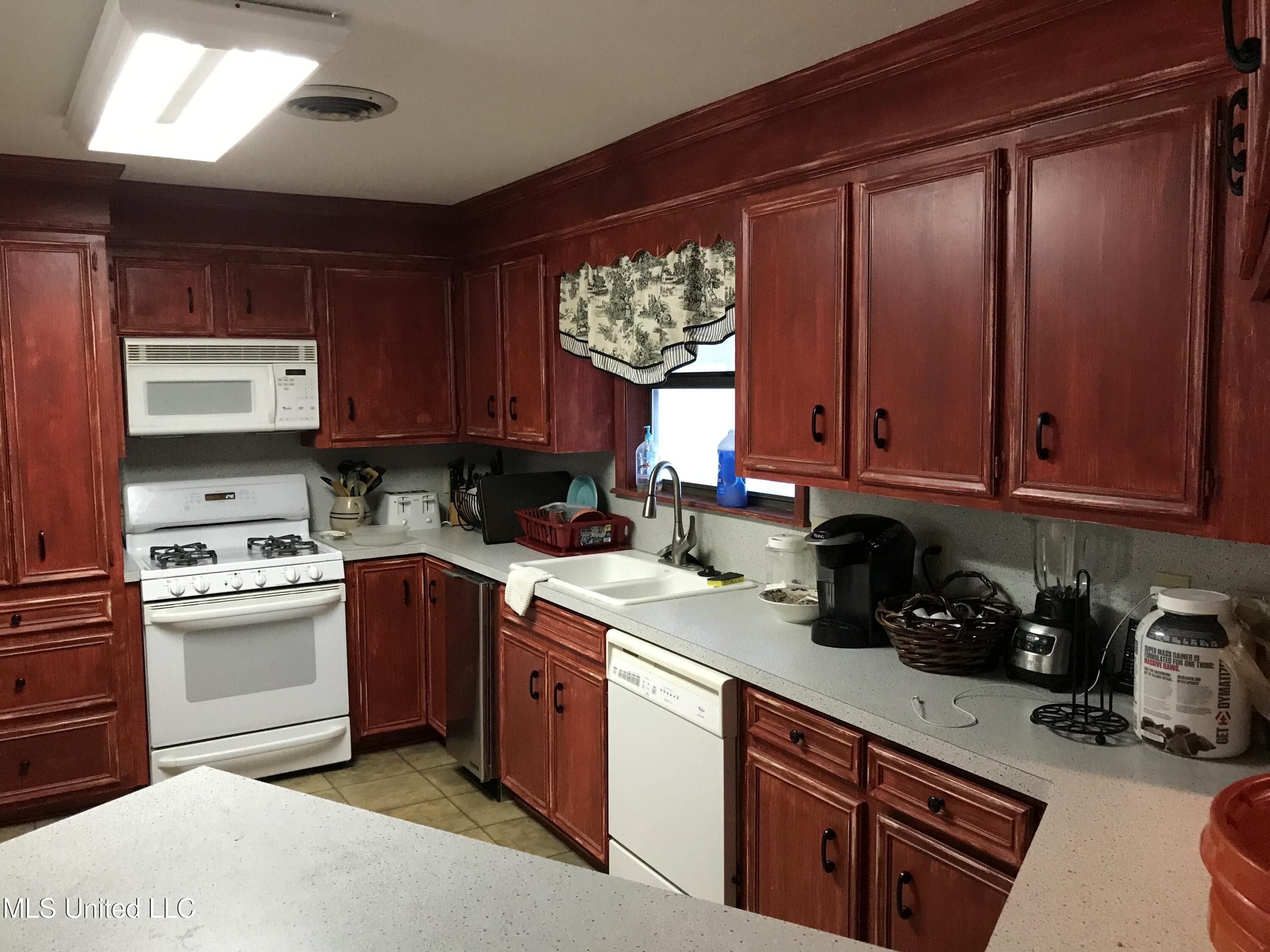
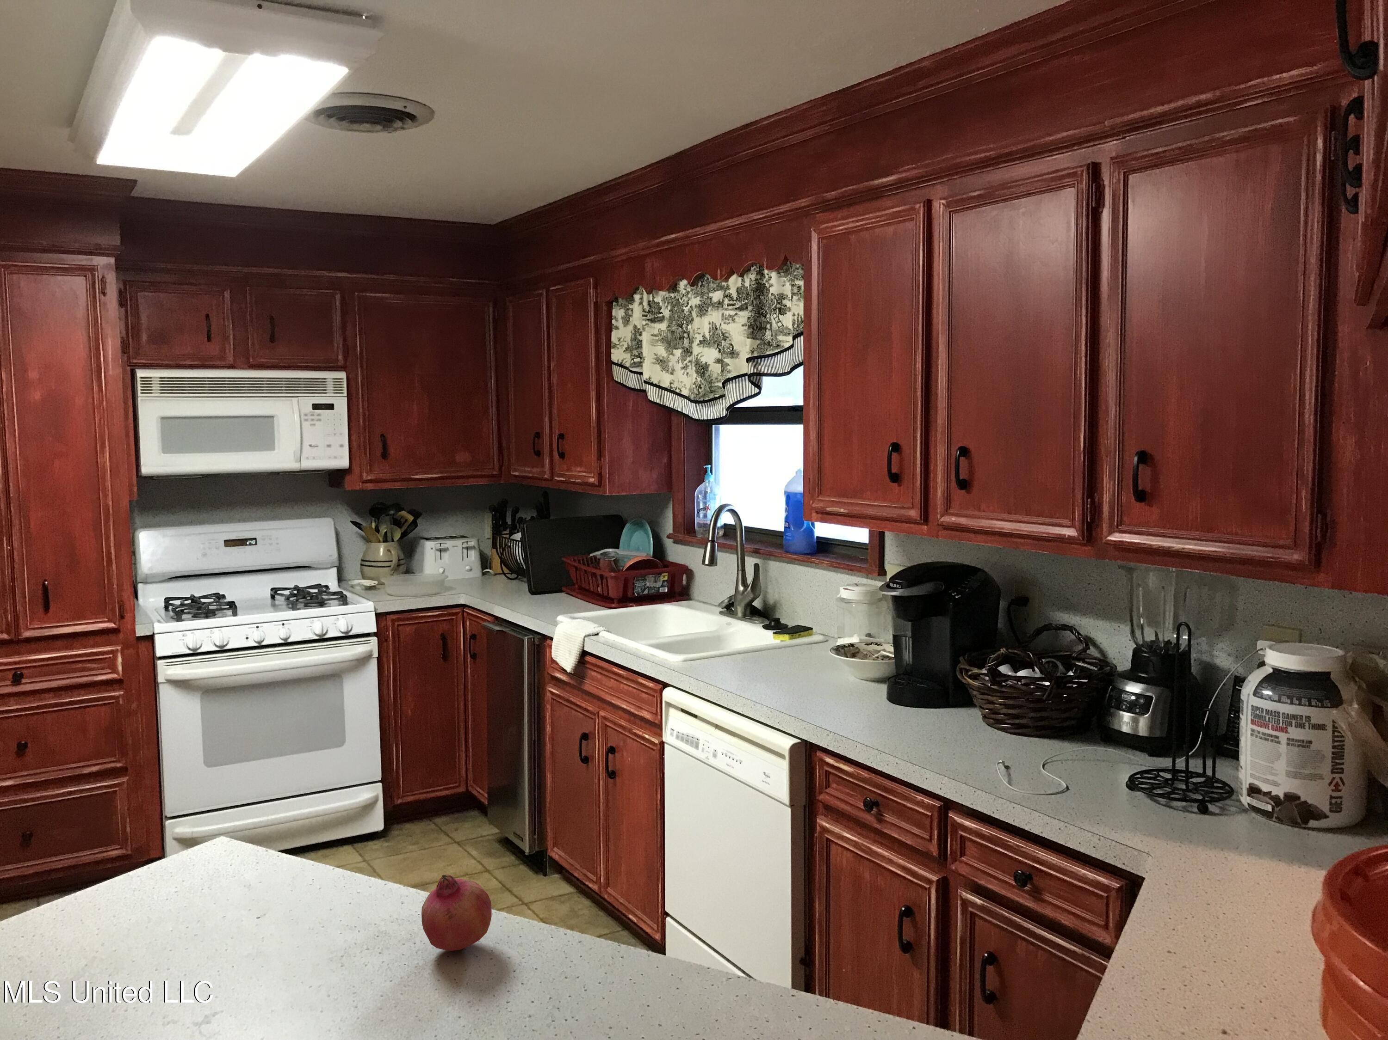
+ fruit (456, 909)
